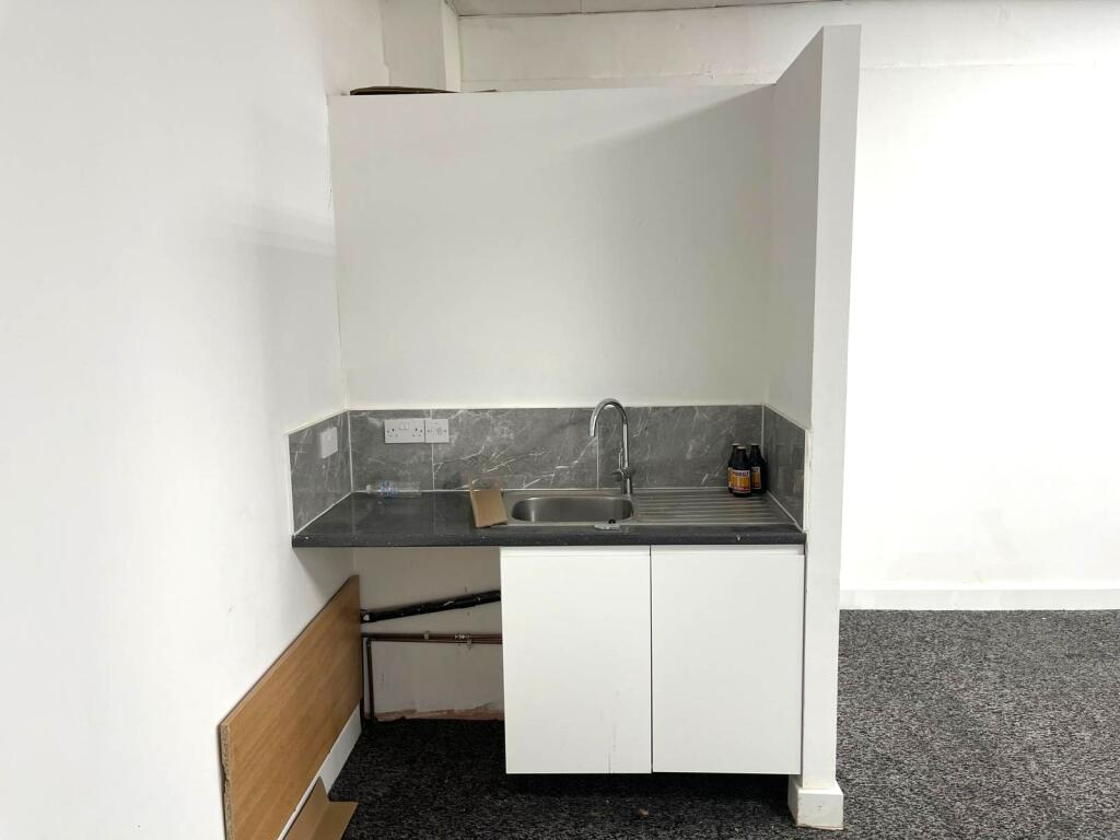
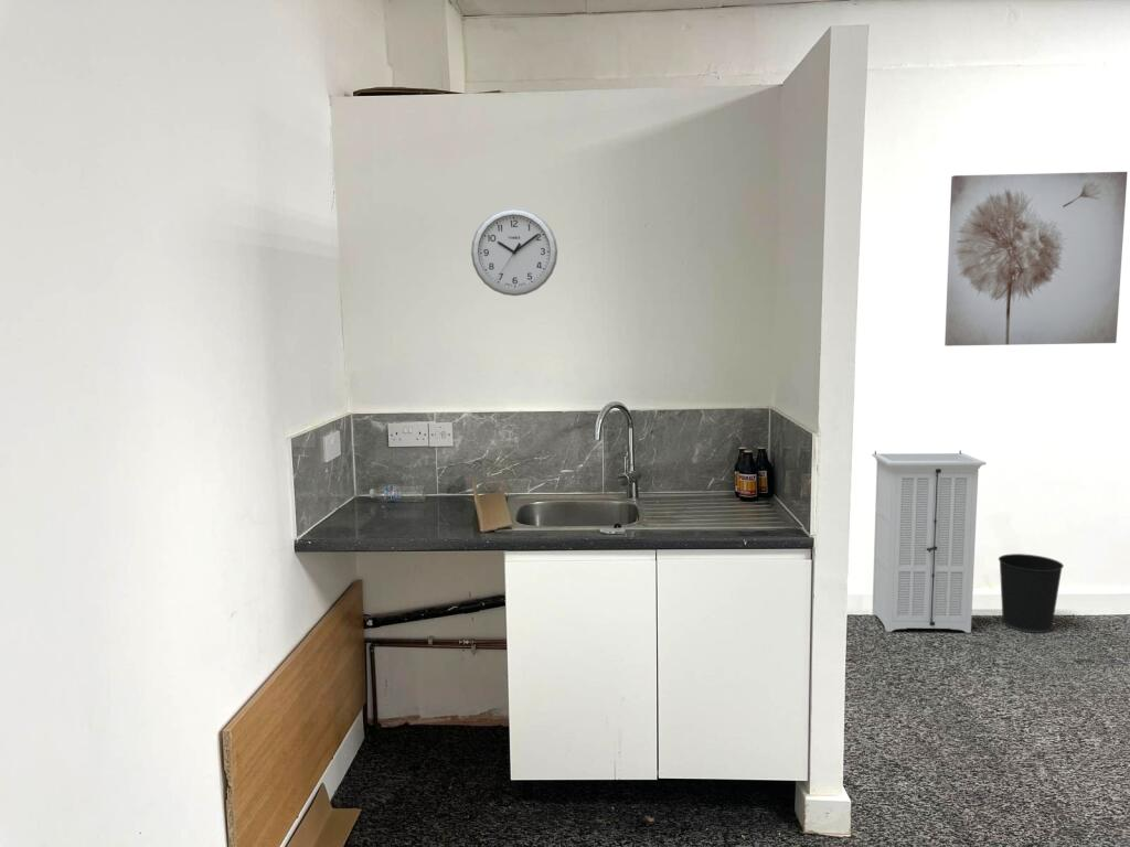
+ storage cabinet (924, 540)
+ wall art (1034, 260)
+ wall clock (513, 251)
+ wastebasket (1028, 593)
